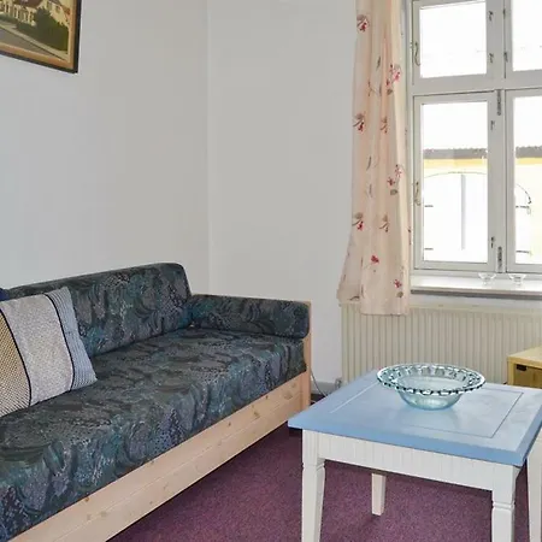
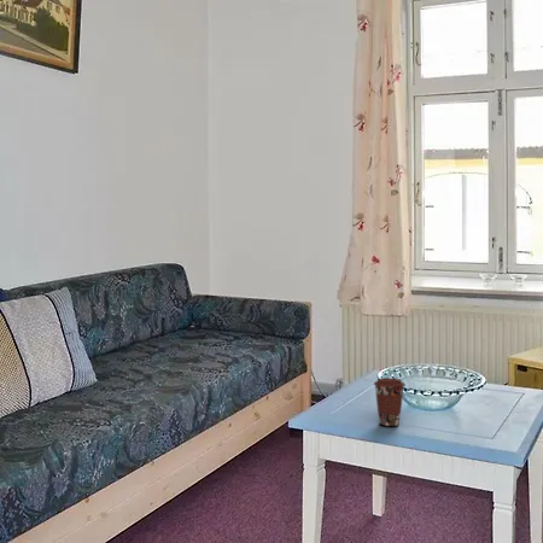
+ coffee cup (389, 401)
